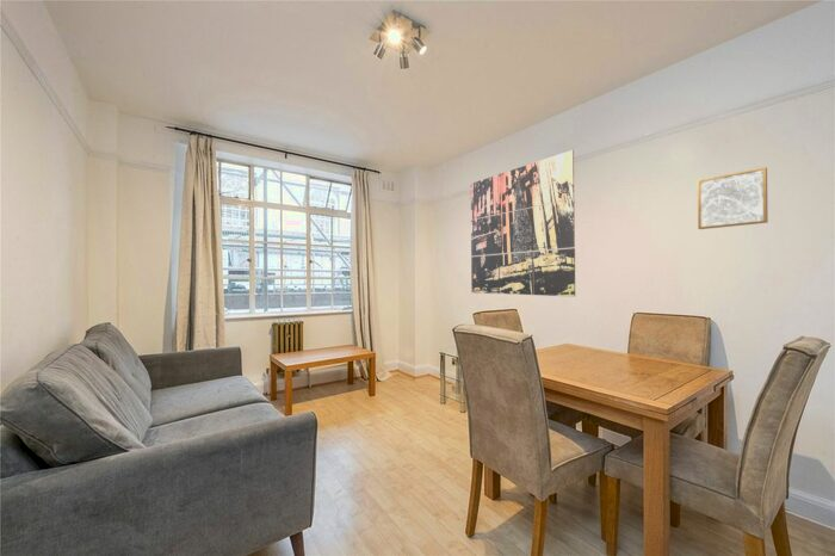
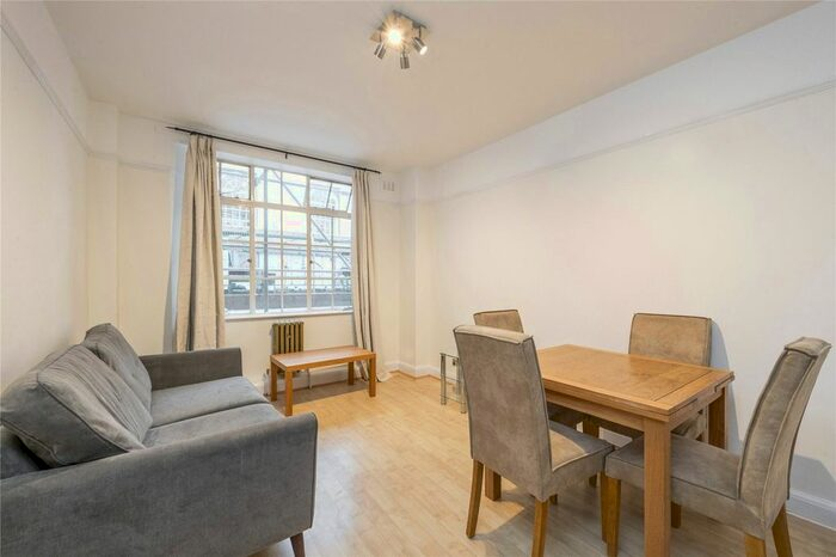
- wall art (730, 199)
- wall art (515, 231)
